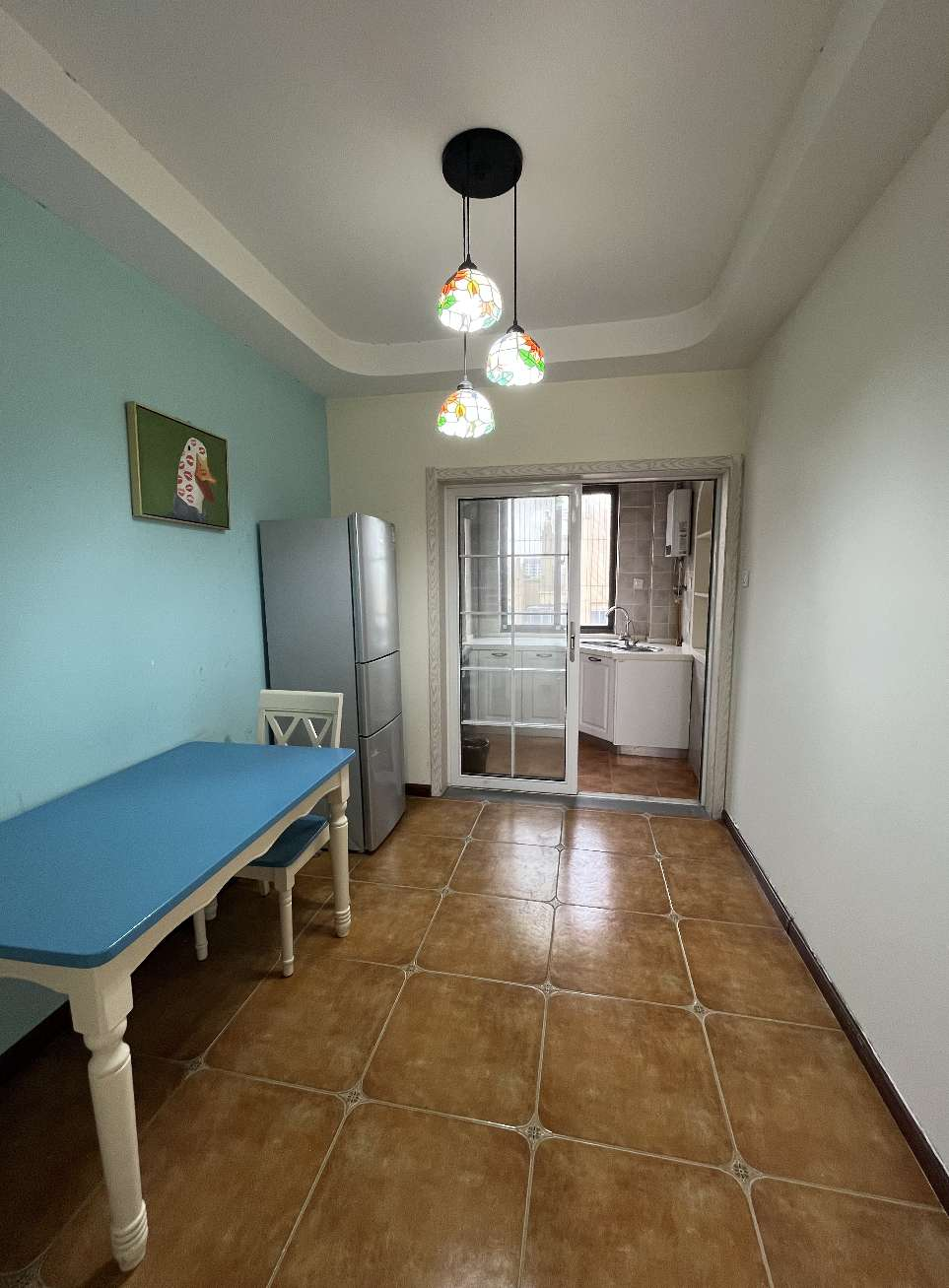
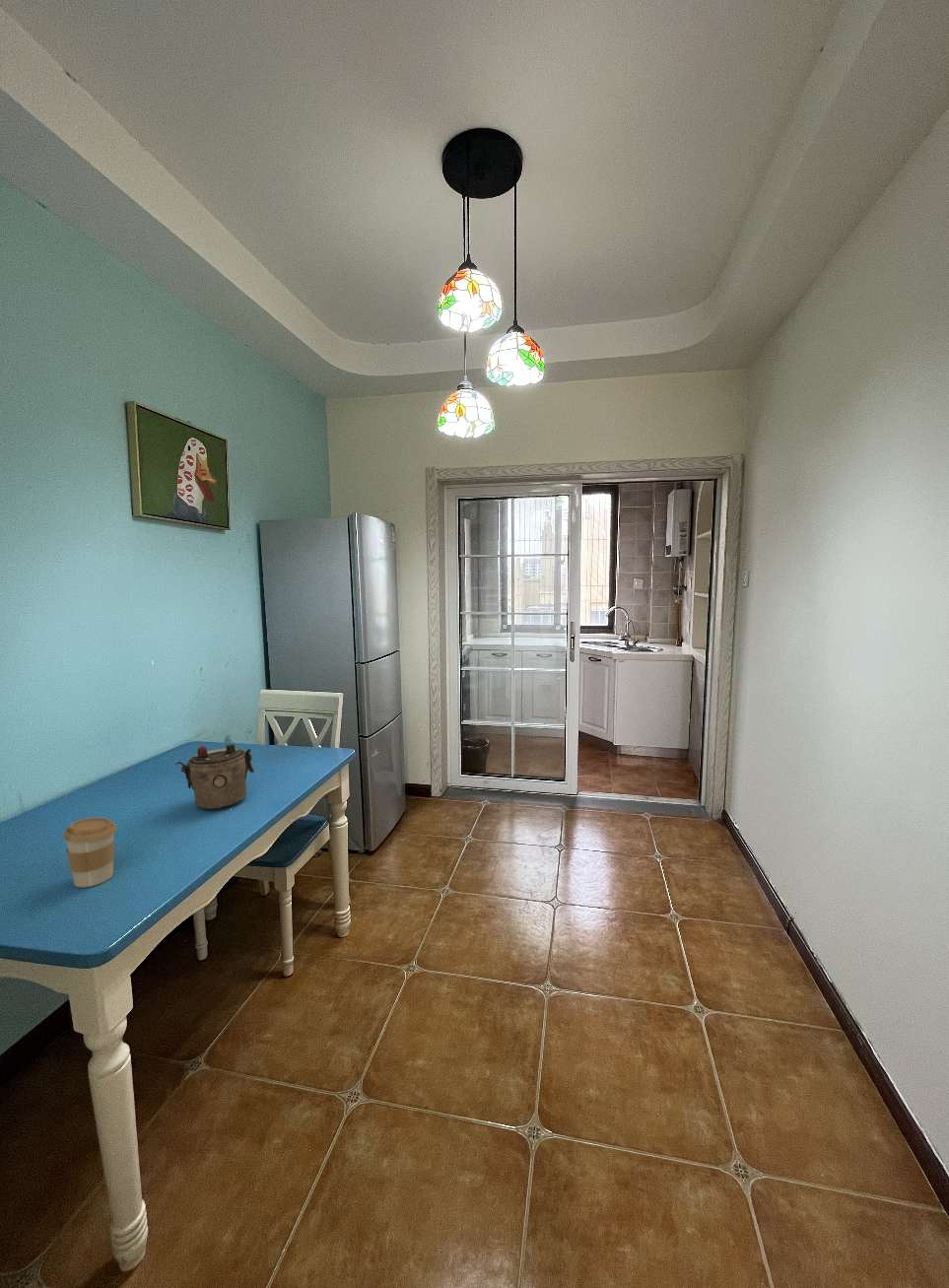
+ coffee cup (92, 849)
+ teapot (216, 773)
